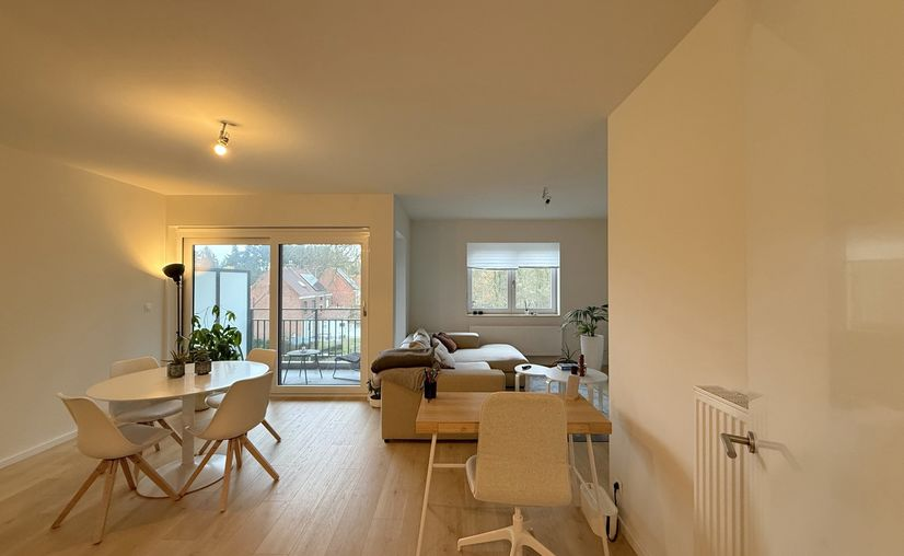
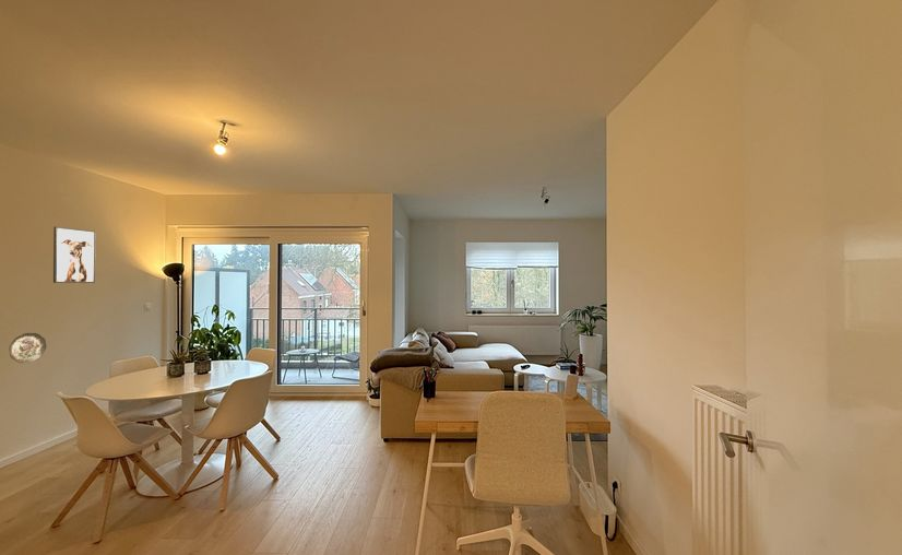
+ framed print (75, 256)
+ decorative plate (27, 347)
